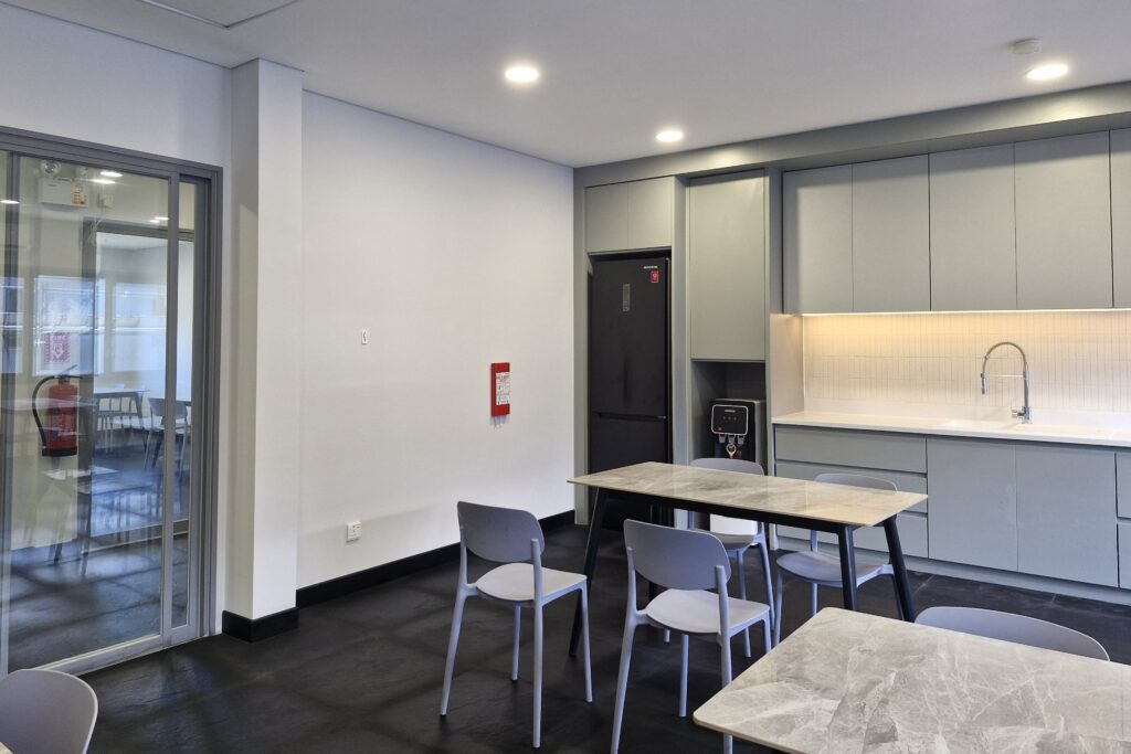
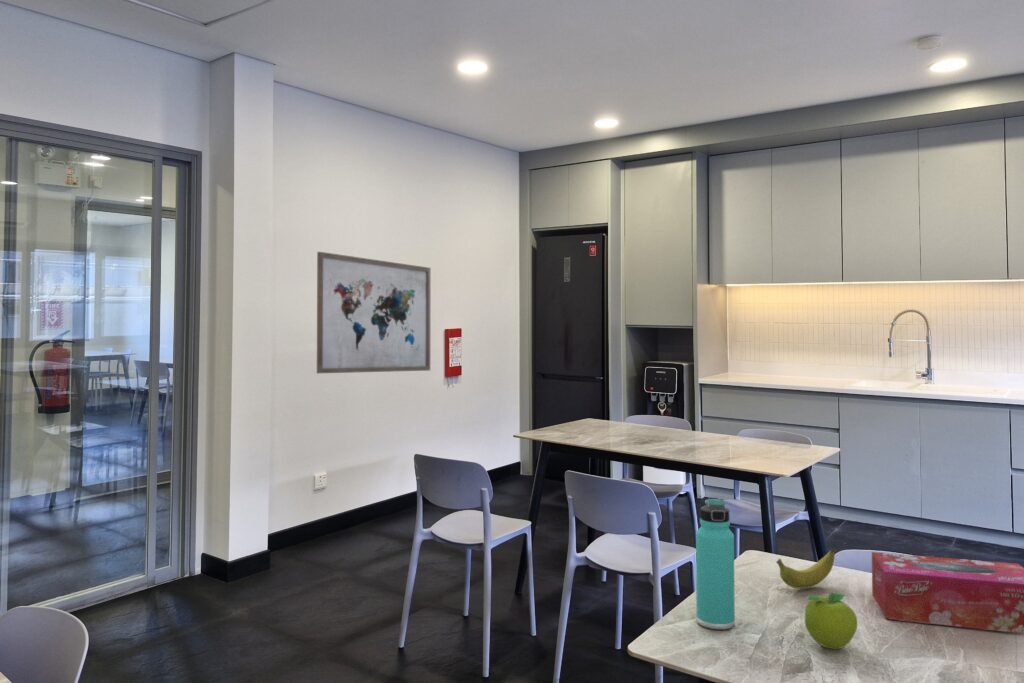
+ banana (806, 570)
+ thermos bottle (715, 560)
+ fruit (830, 620)
+ wall art (378, 316)
+ tissue box (953, 590)
